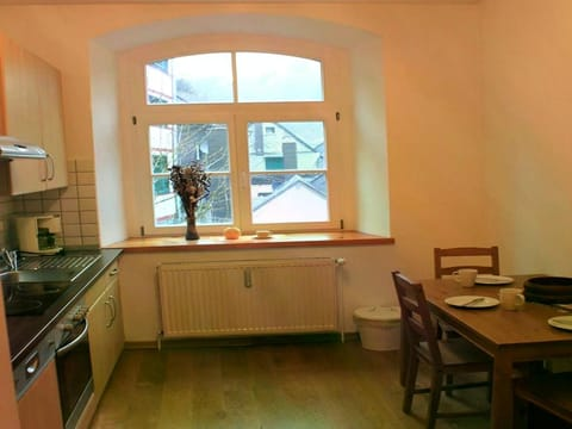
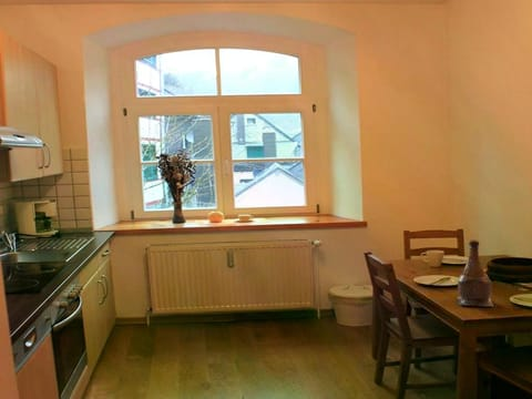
+ bottle (474, 270)
